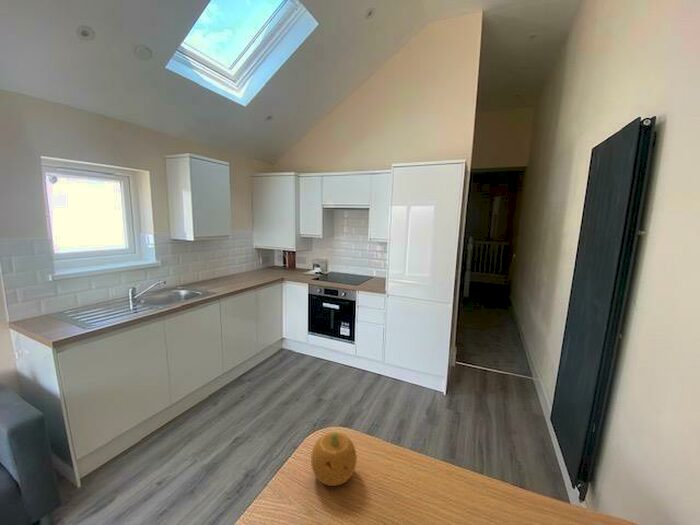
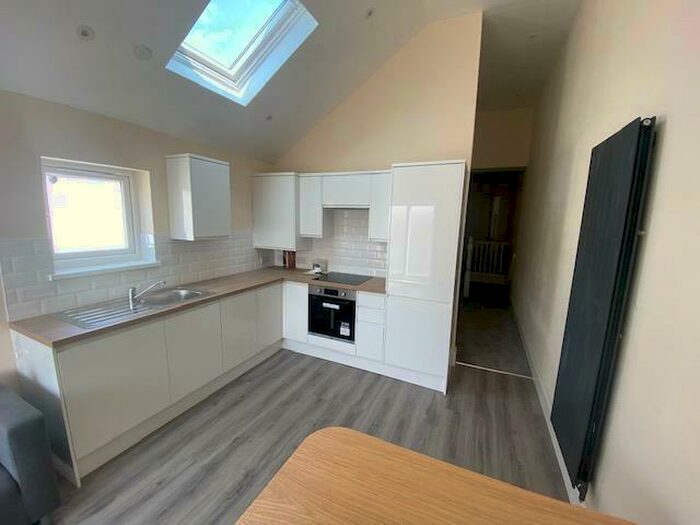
- fruit (334, 453)
